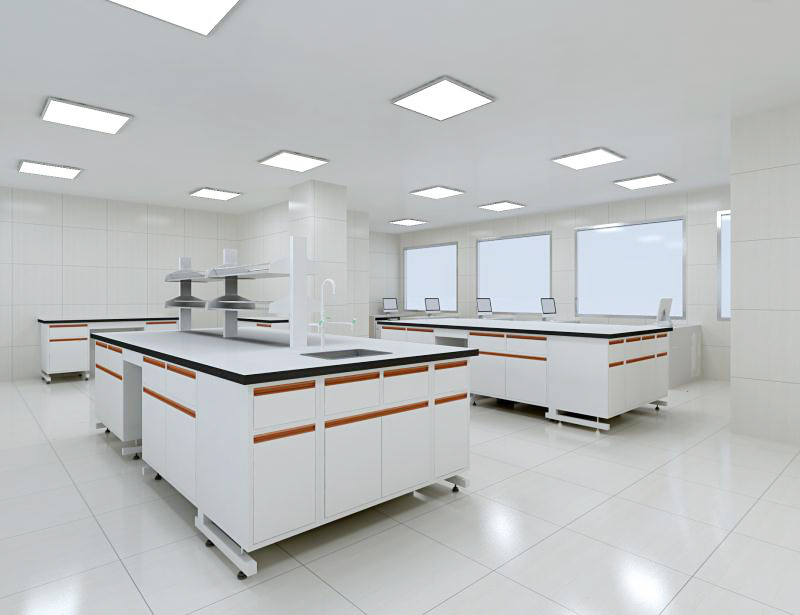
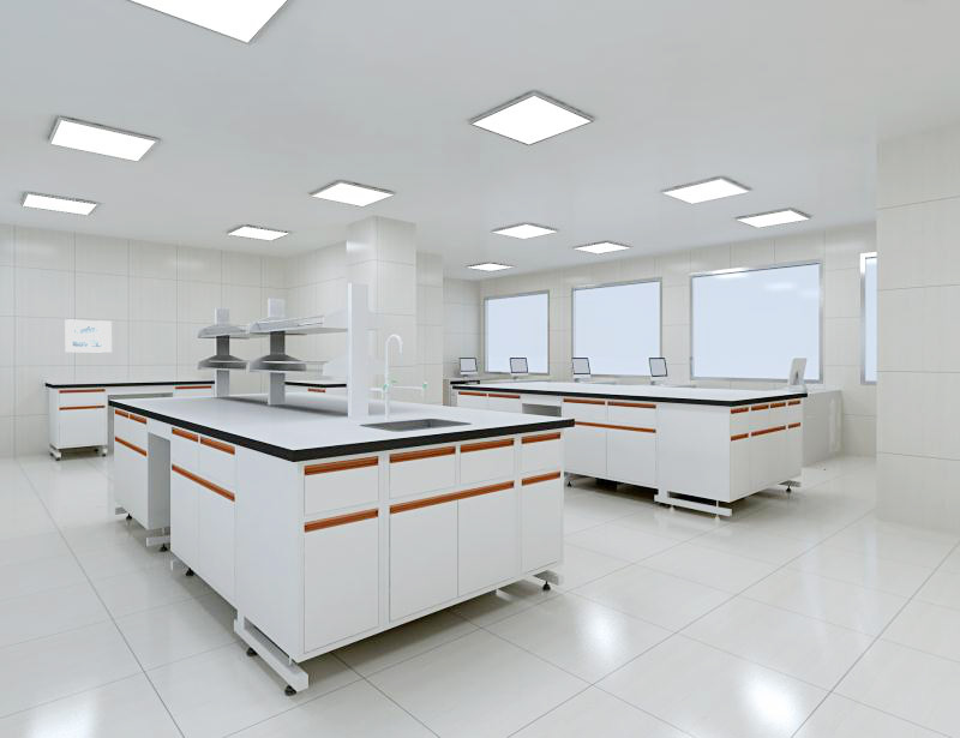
+ wall art (88, 336)
